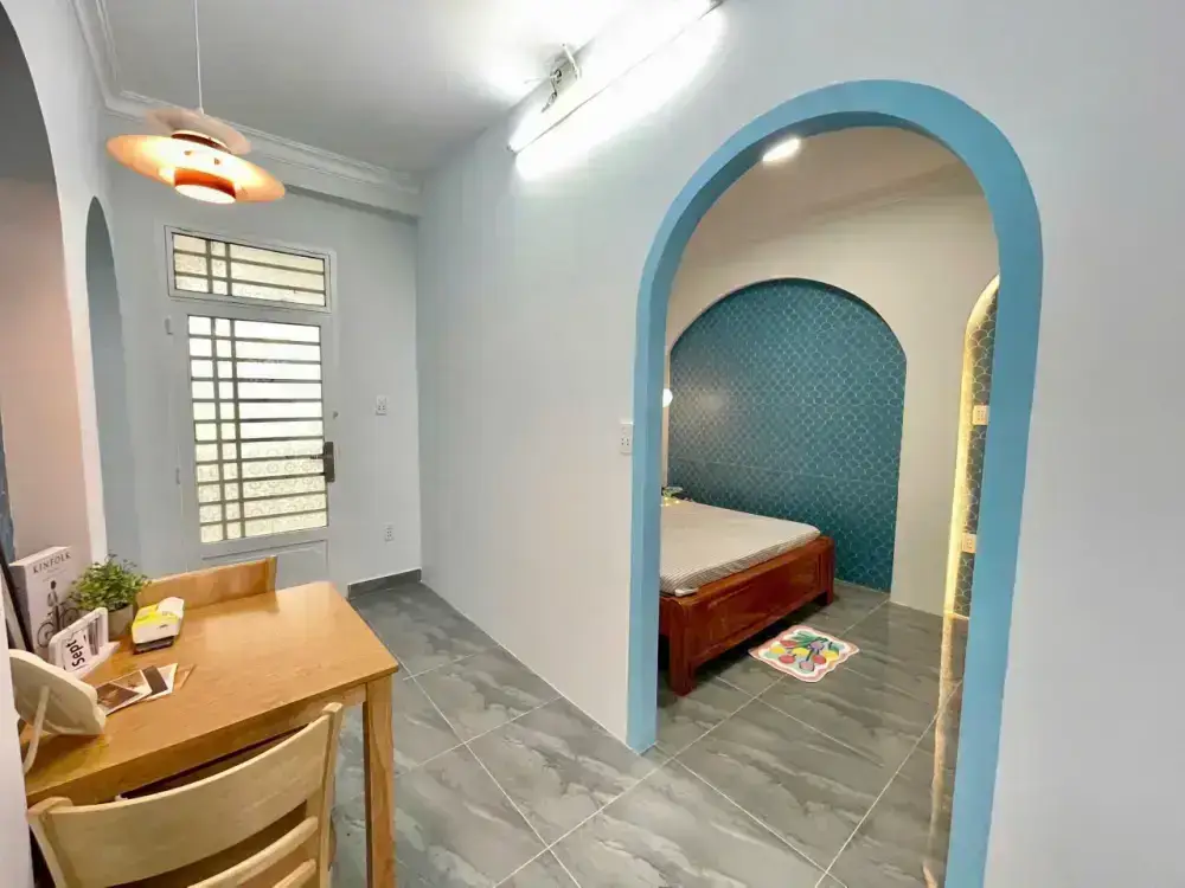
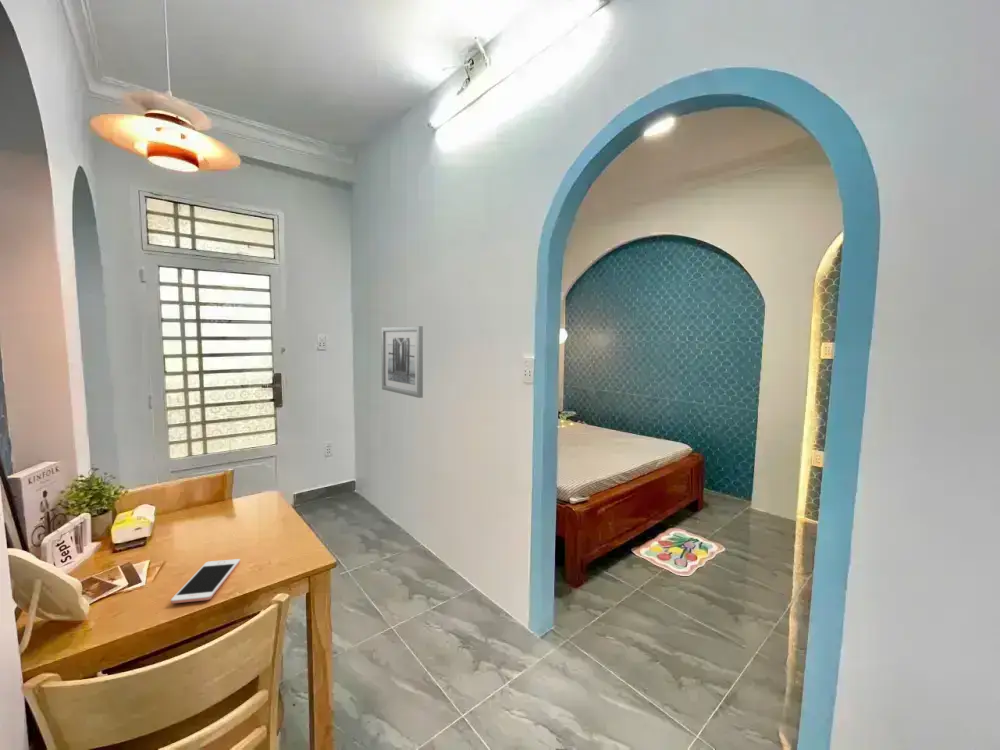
+ cell phone (208, 579)
+ wall art (400, 360)
